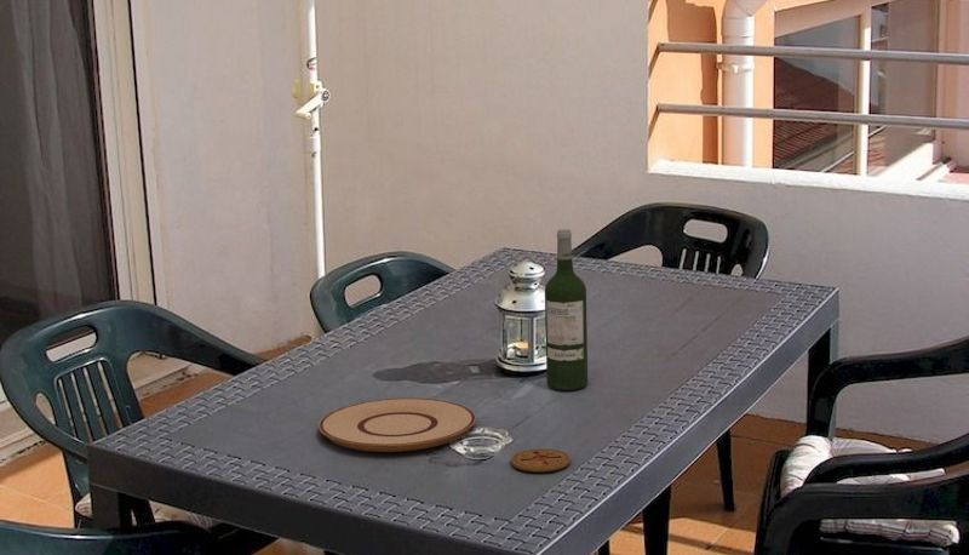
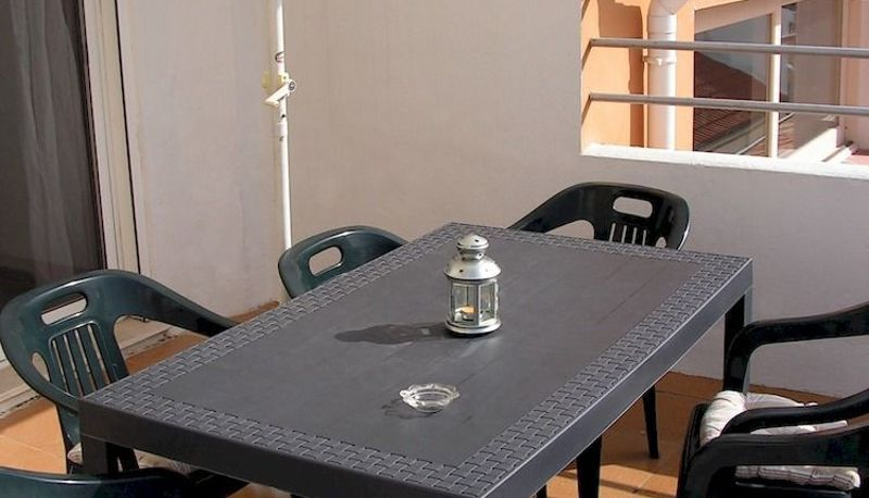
- coaster (540, 459)
- wine bottle (566, 308)
- plate (397, 424)
